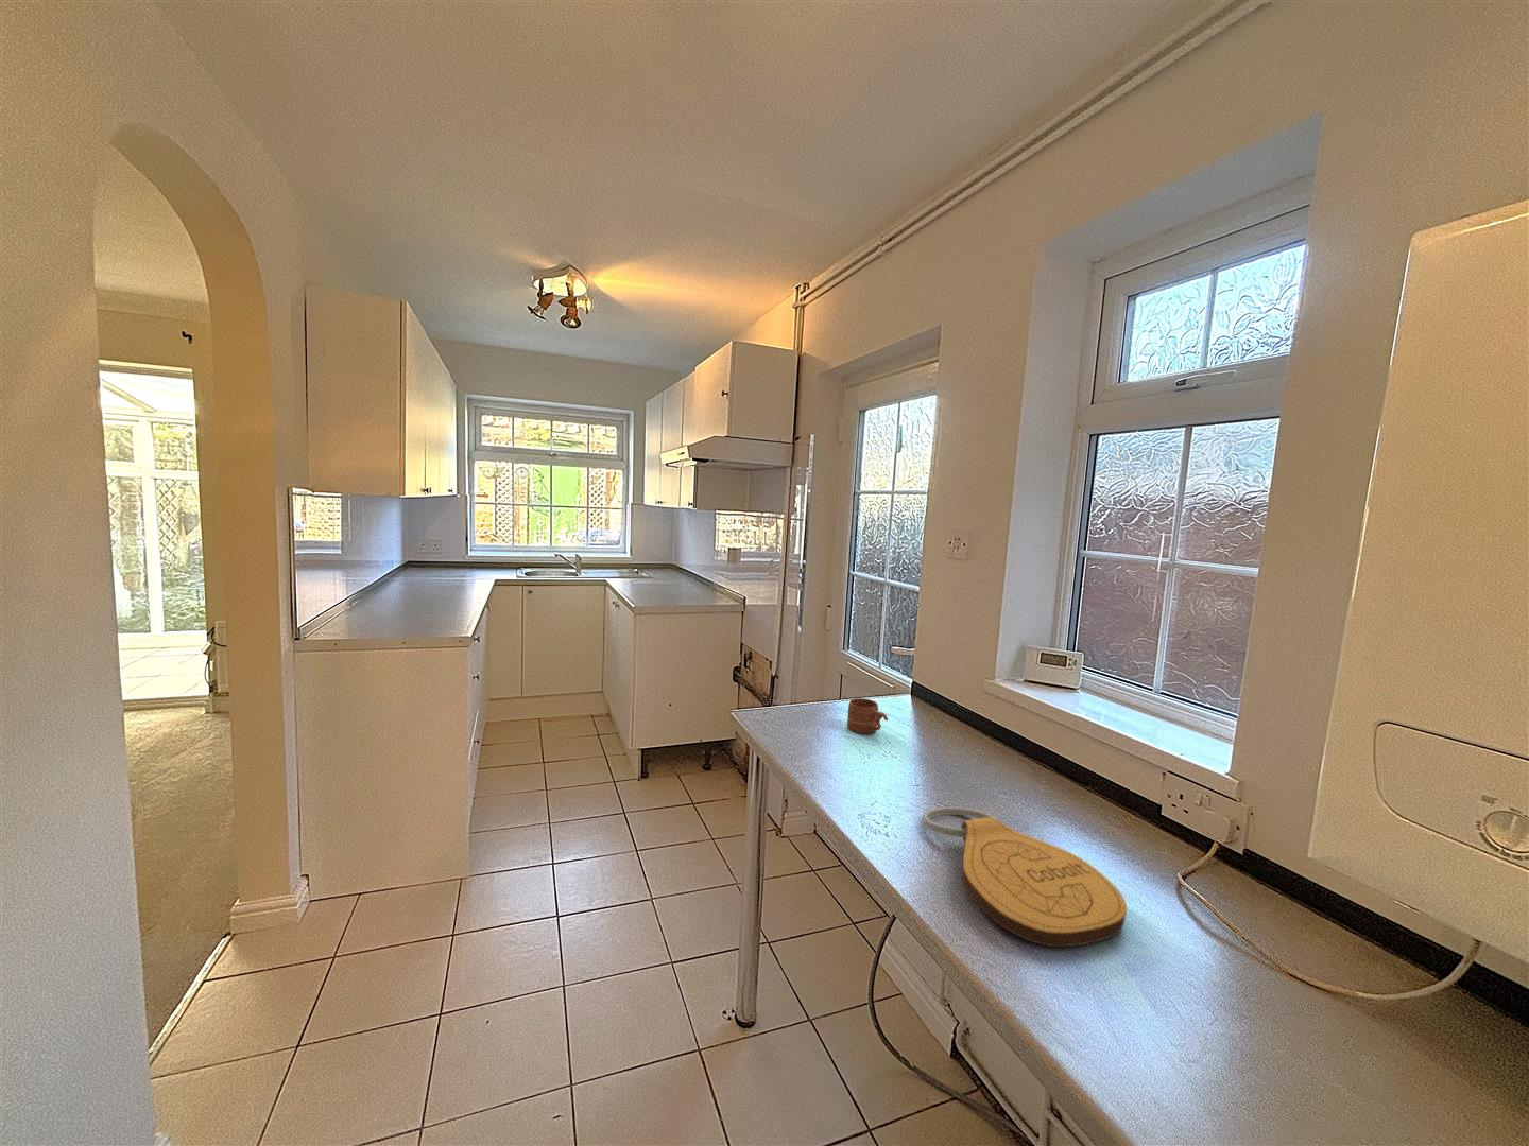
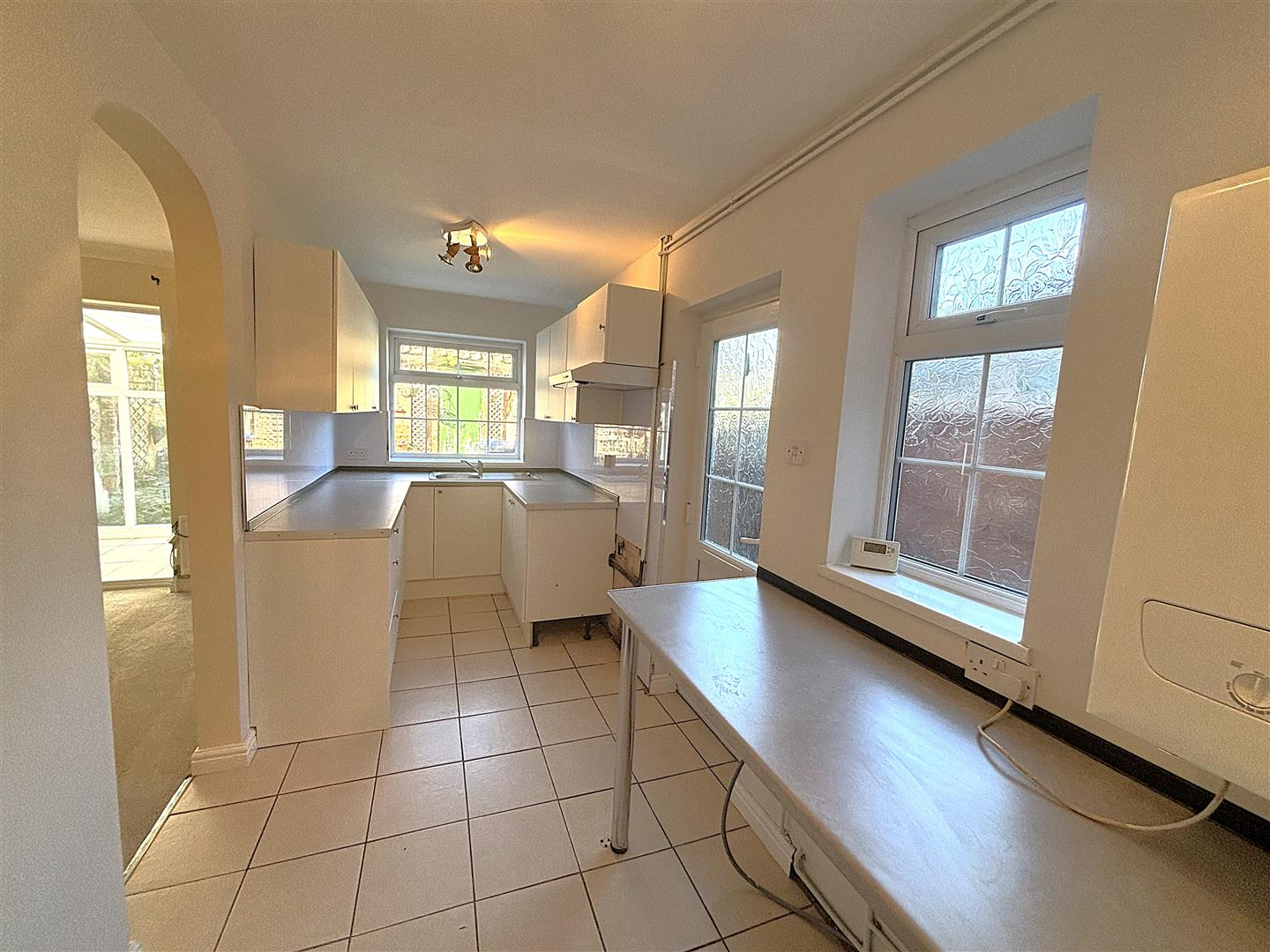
- key chain (1003, 853)
- mug (868, 719)
